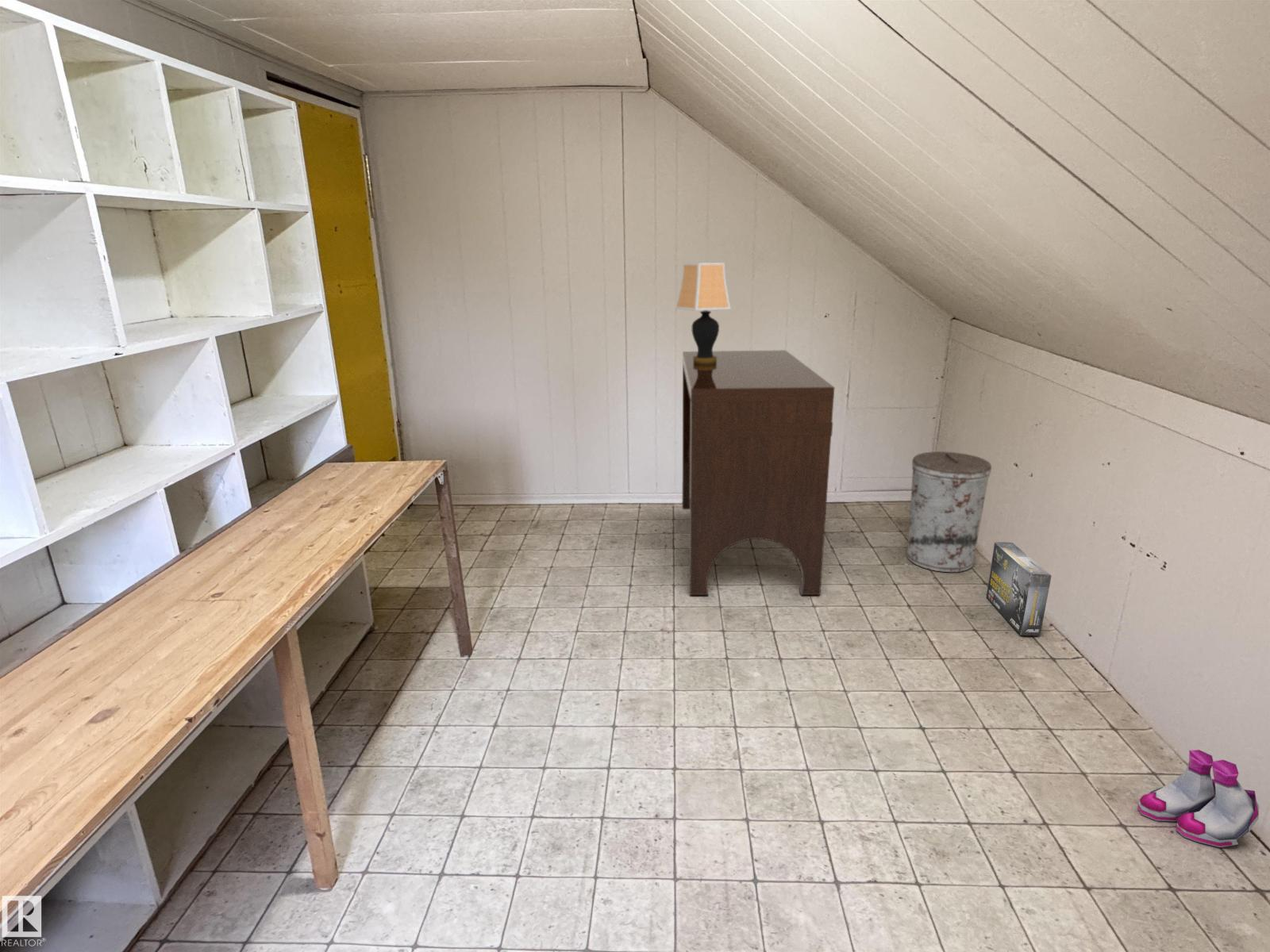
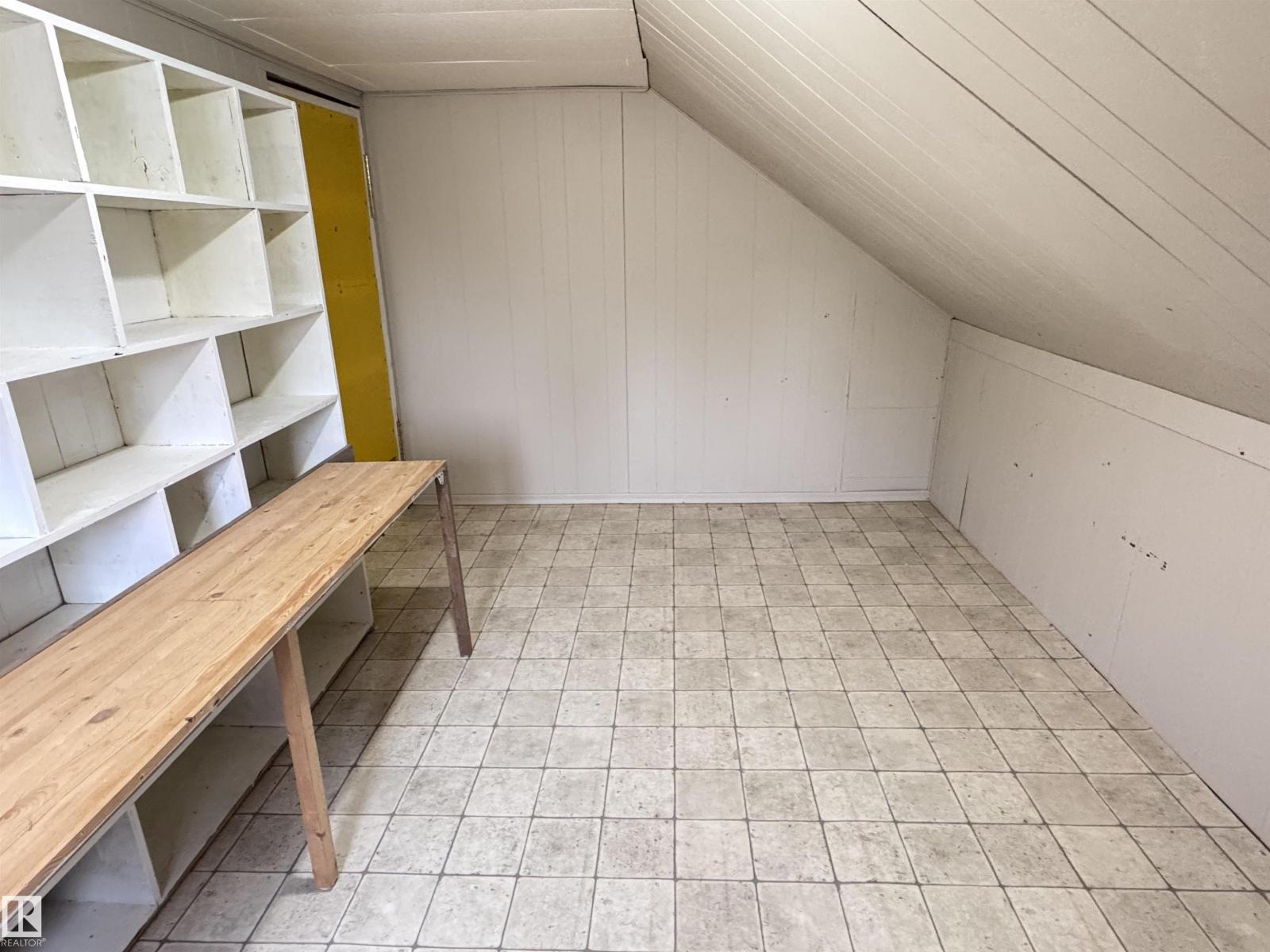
- desk (743, 459)
- trash can (945, 509)
- boots (1201, 789)
- box (1016, 587)
- table lamp (707, 313)
